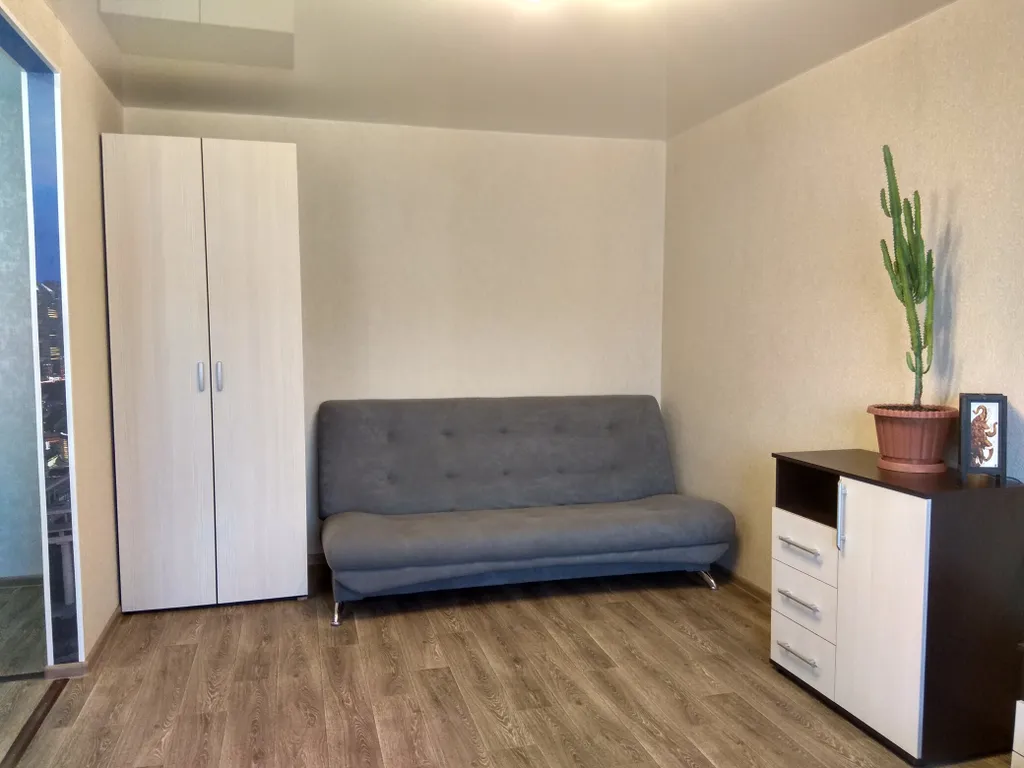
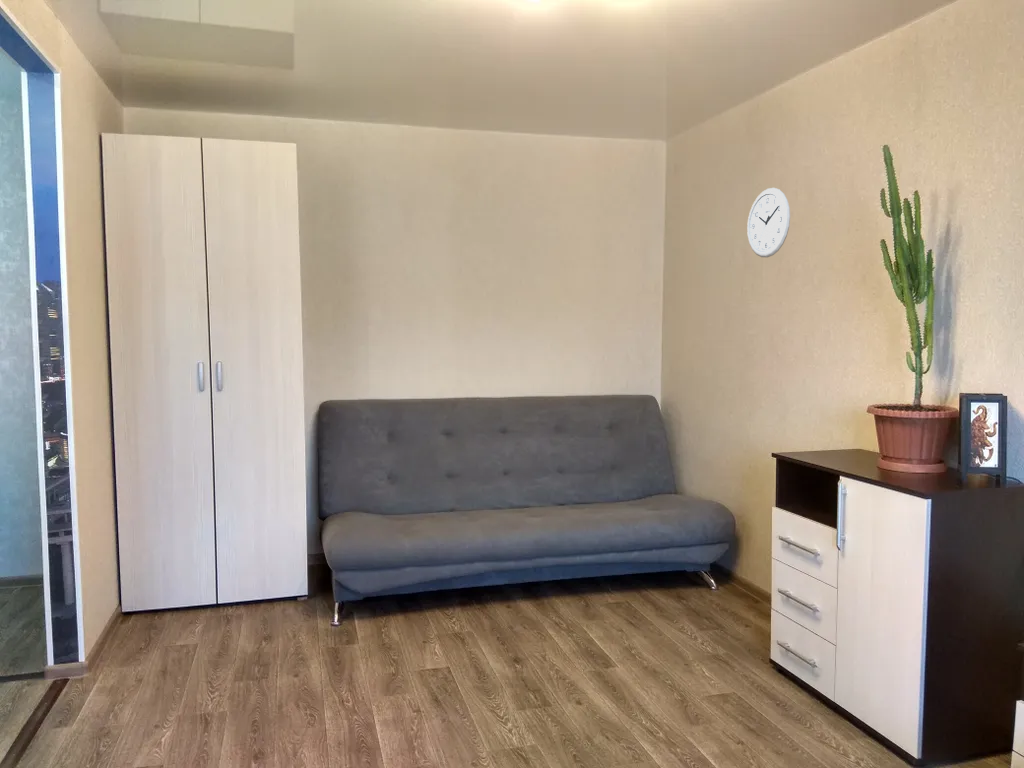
+ wall clock (766, 222)
